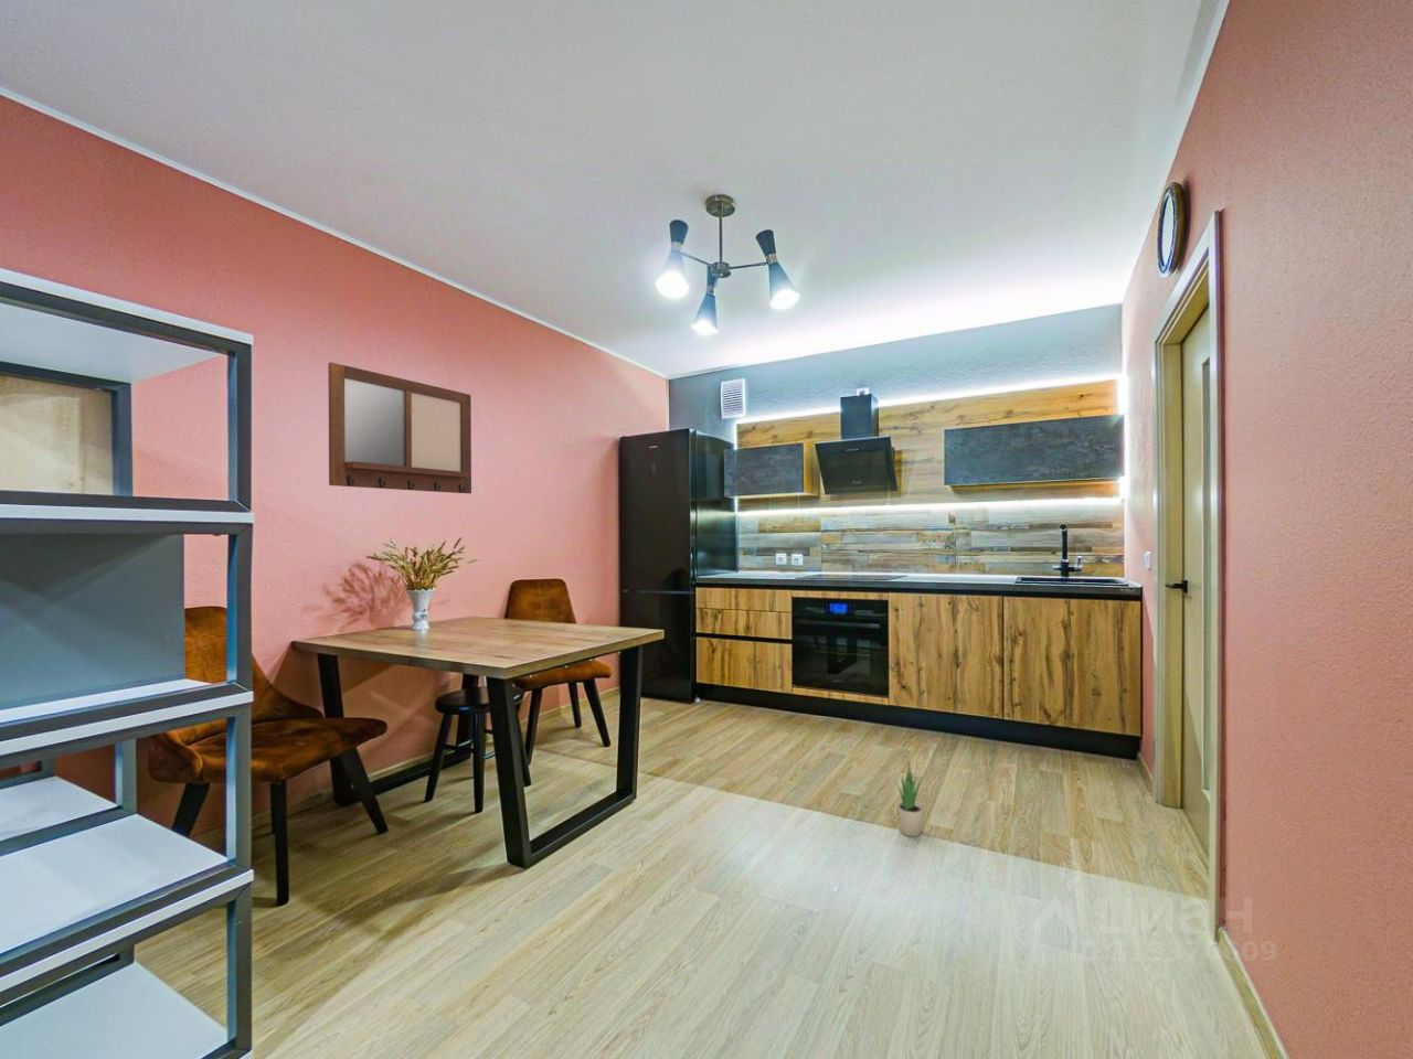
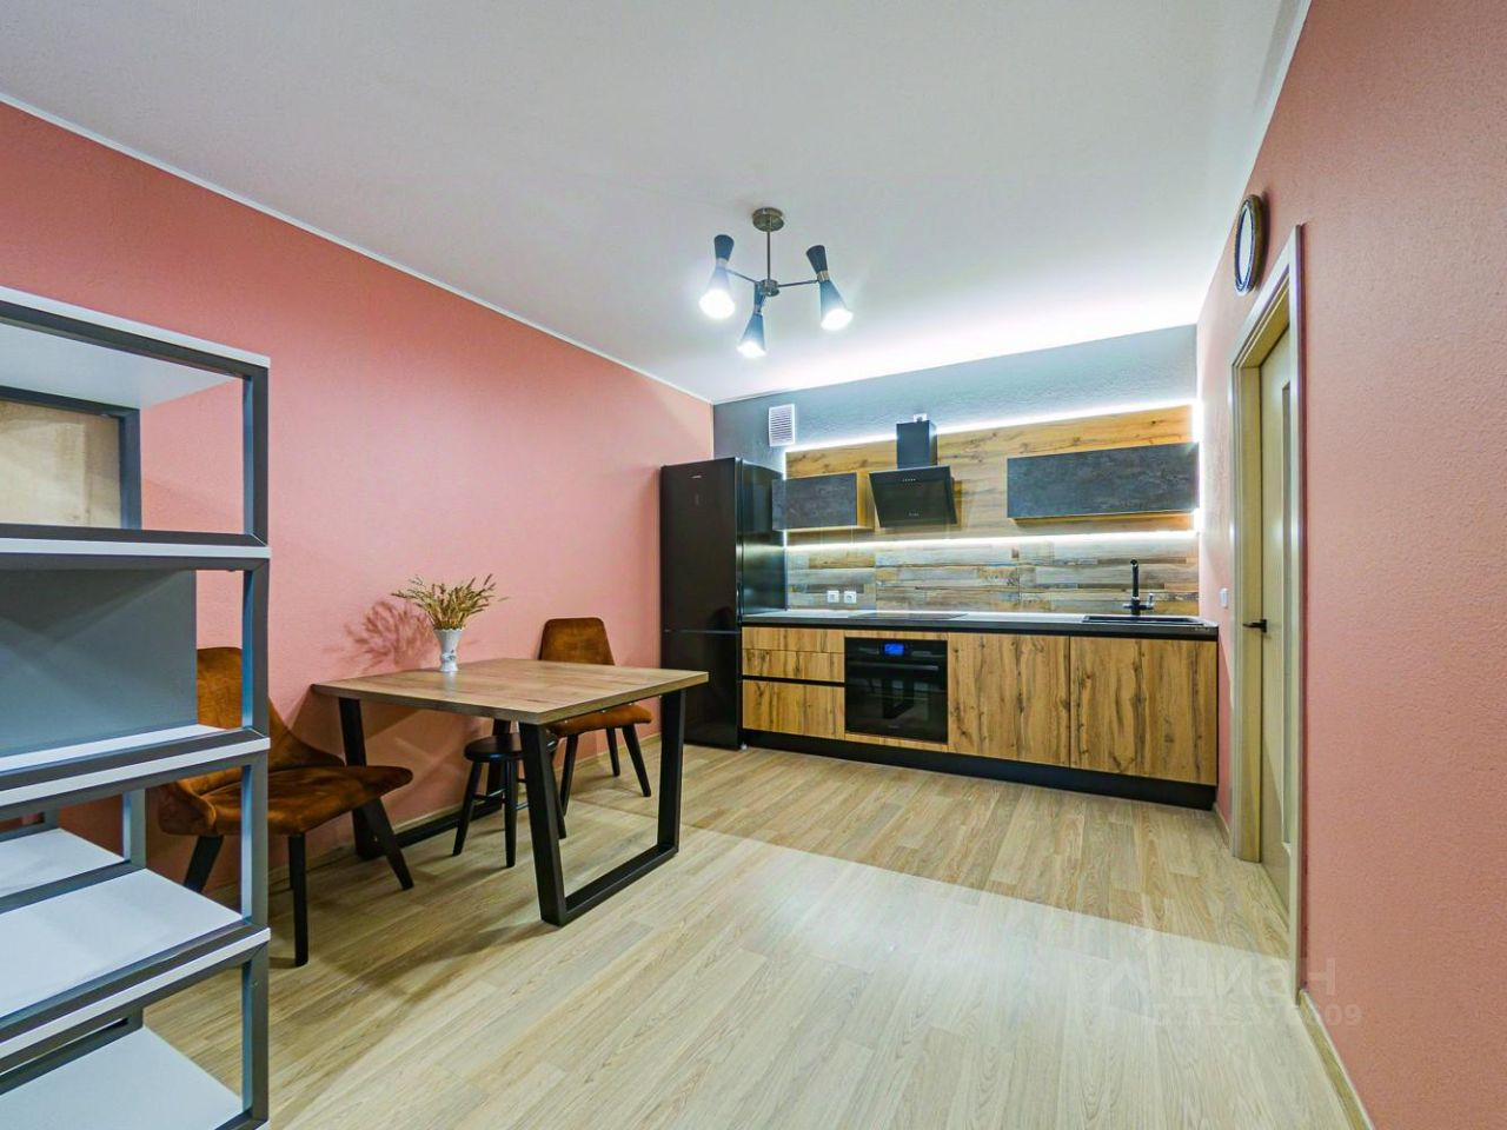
- potted plant (909, 798)
- writing board (411, 435)
